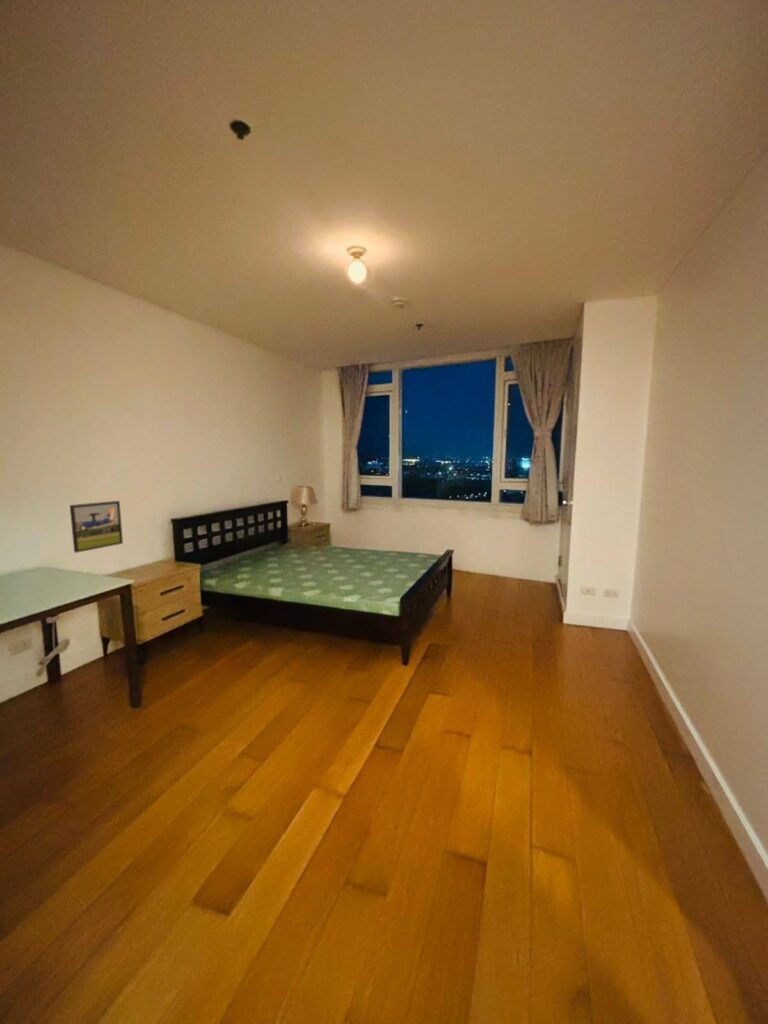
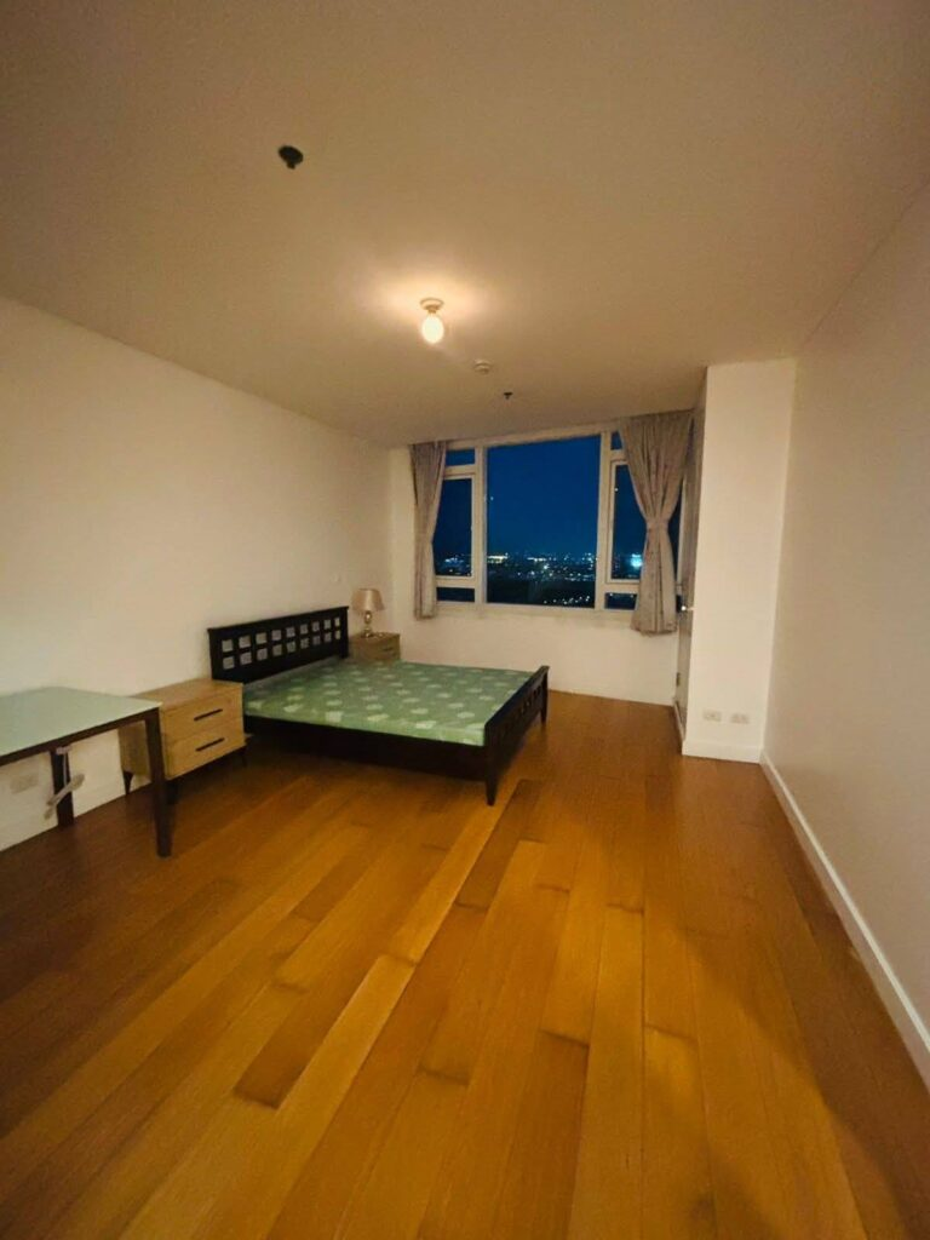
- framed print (97, 525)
